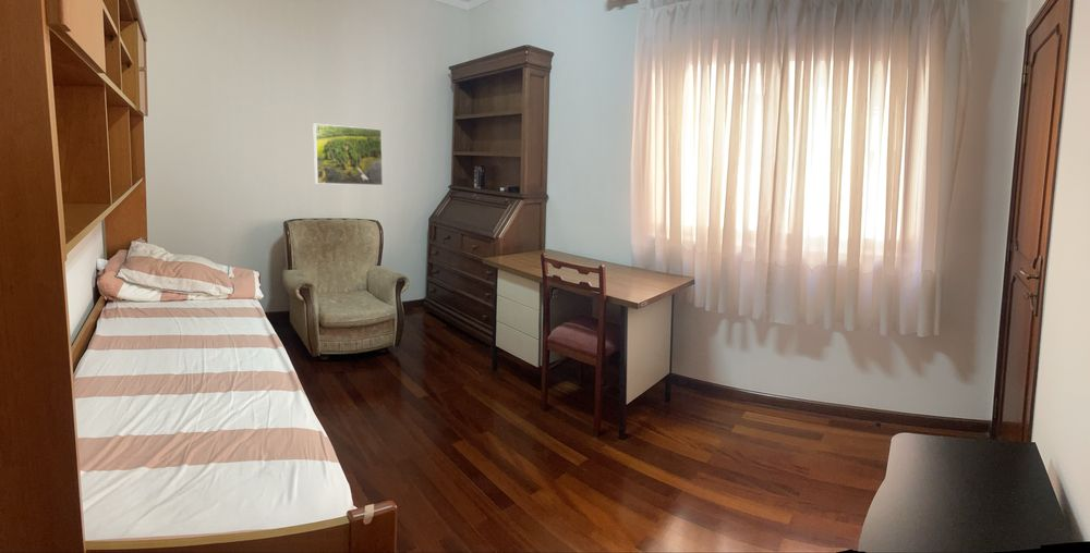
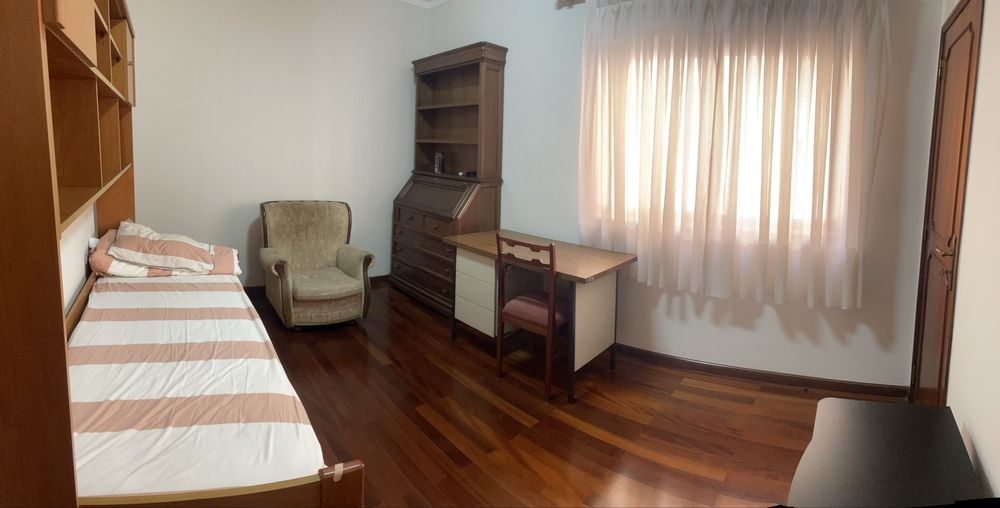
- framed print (349, 156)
